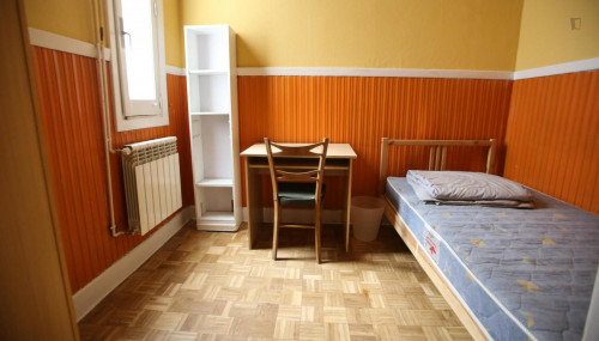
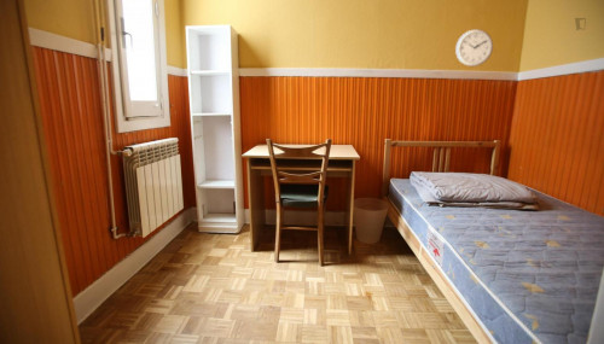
+ wall clock (474, 47)
